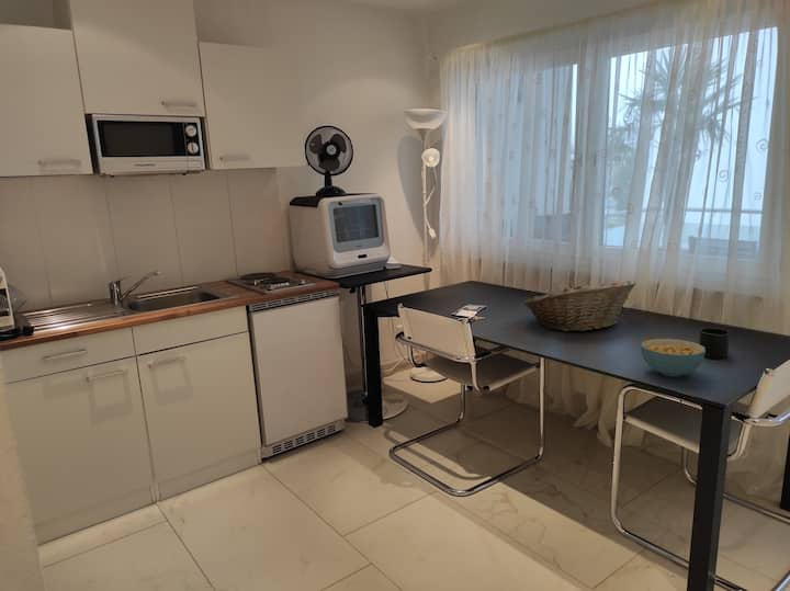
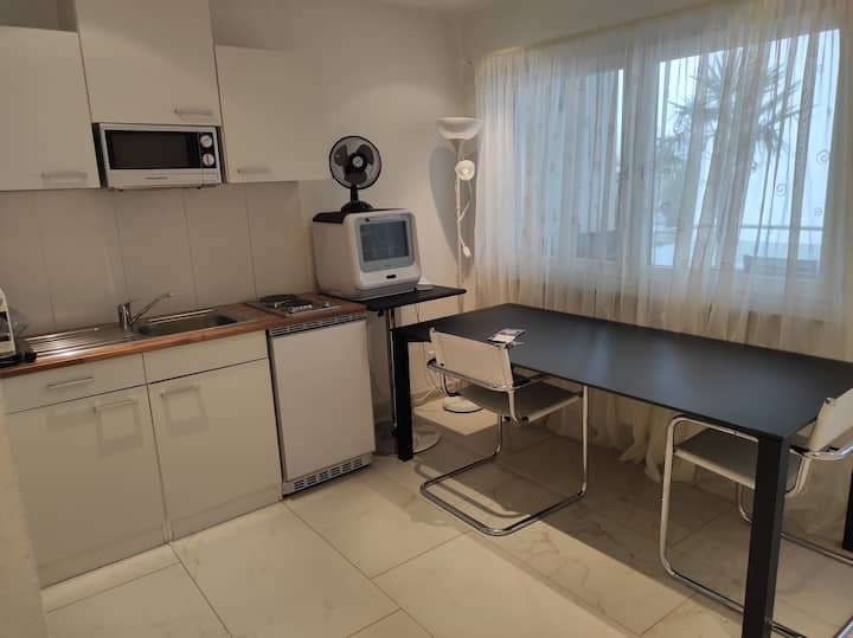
- fruit basket (580, 302)
- cereal bowl (672, 360)
- mug (715, 342)
